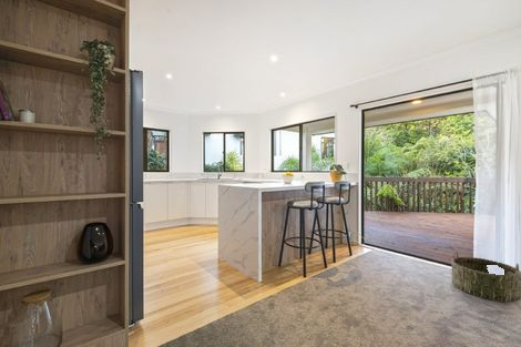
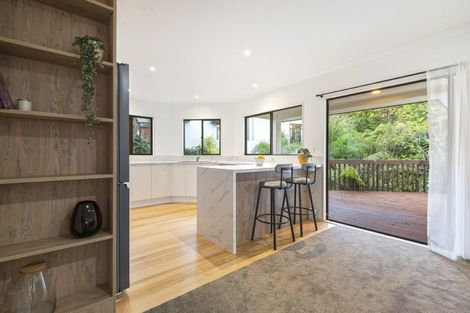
- basket (483, 273)
